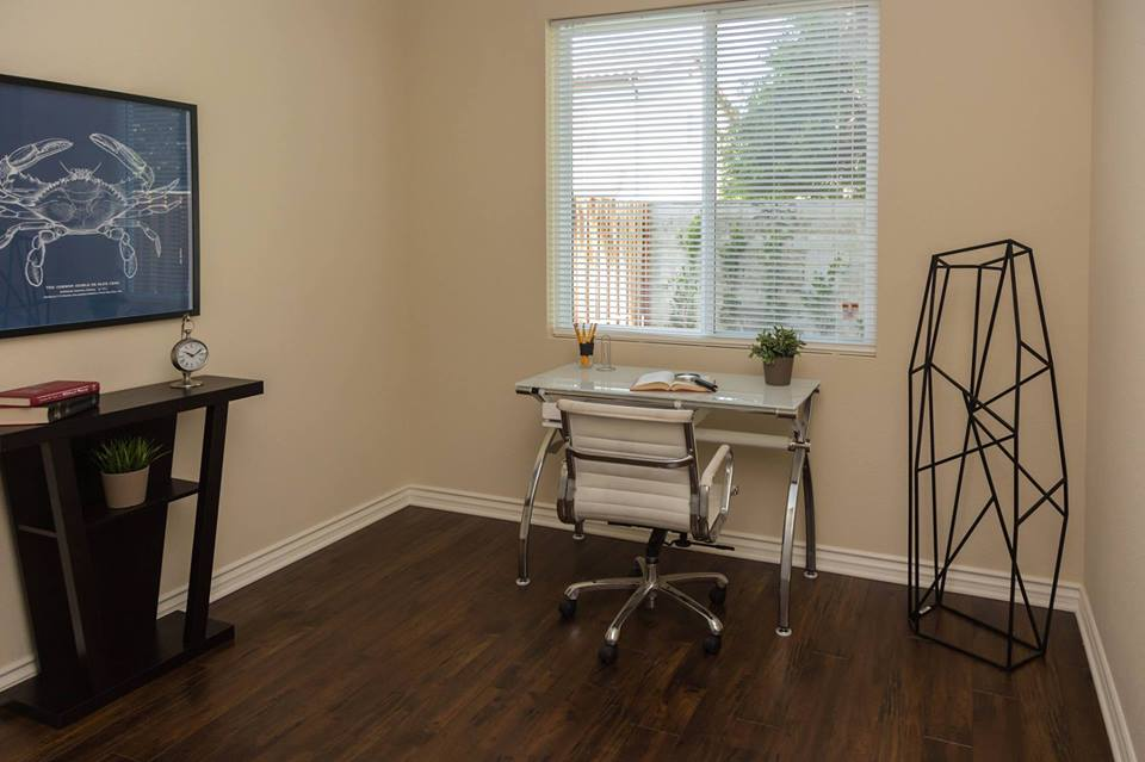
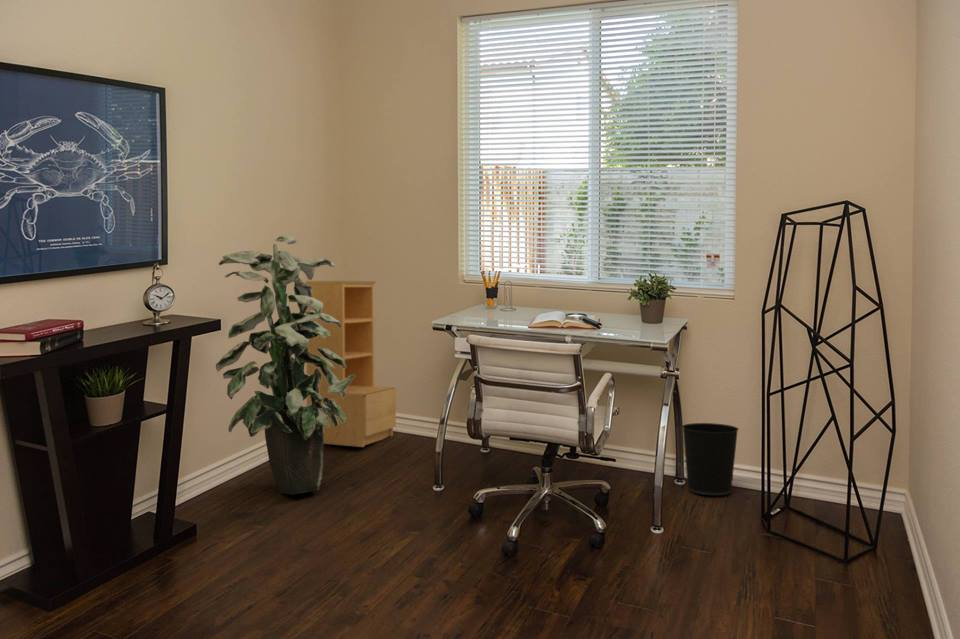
+ indoor plant (284, 365)
+ wastebasket (709, 458)
+ bookshelf (351, 360)
